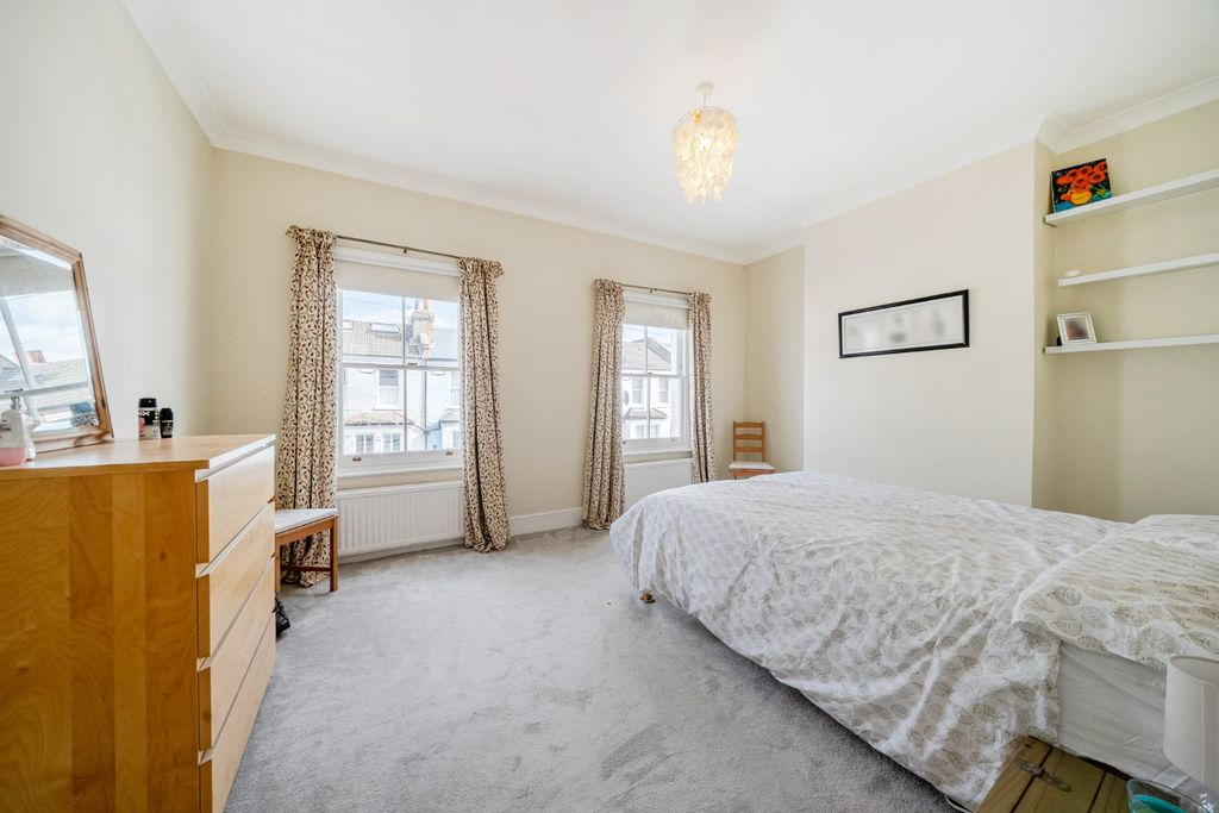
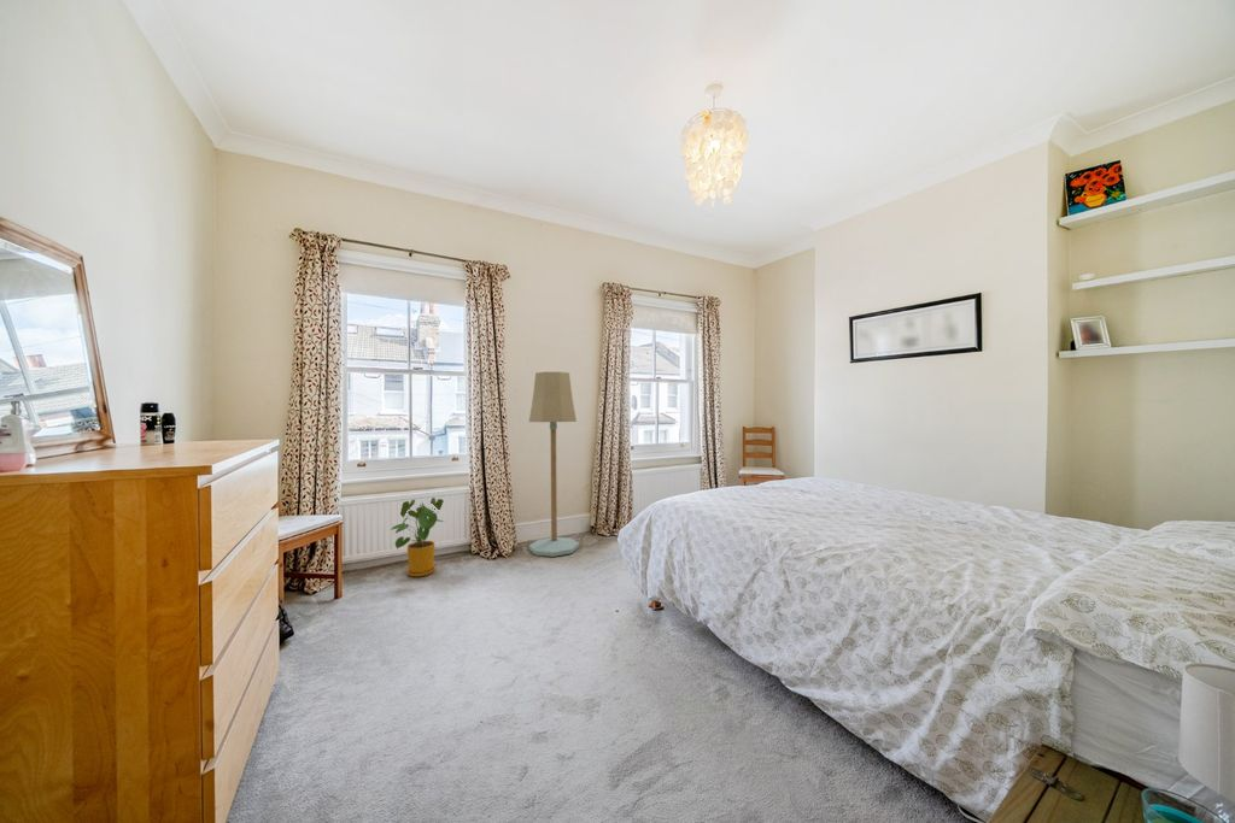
+ floor lamp (554, 460)
+ house plant (419, 536)
